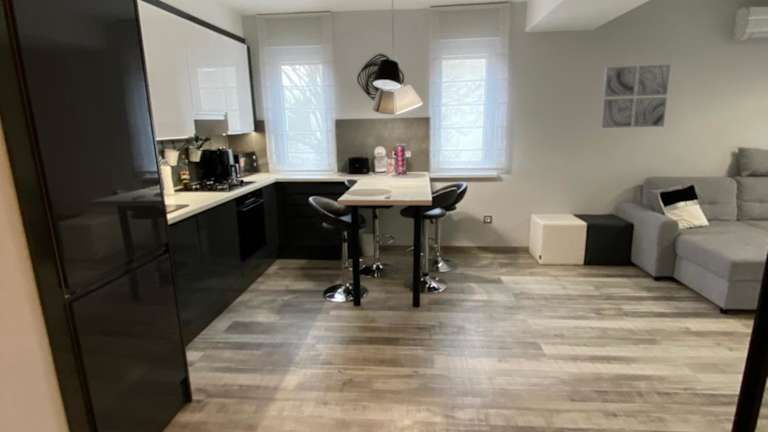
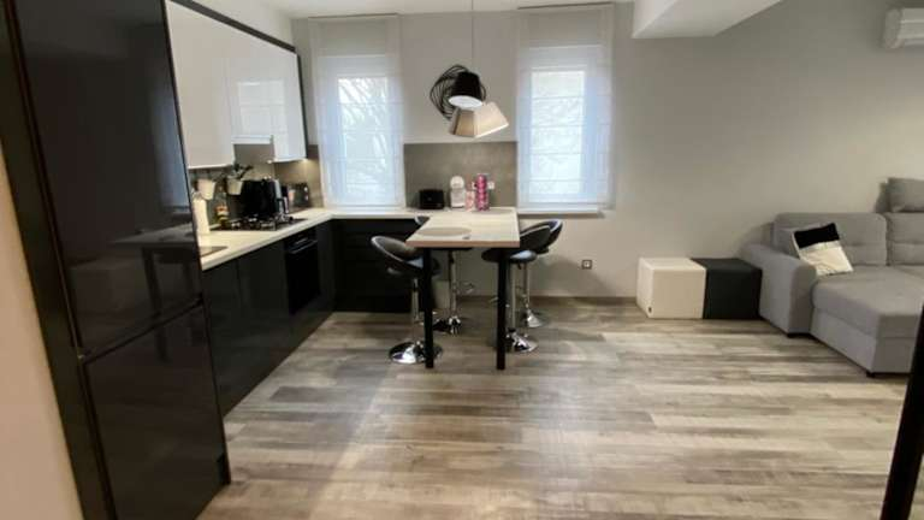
- wall art (635, 98)
